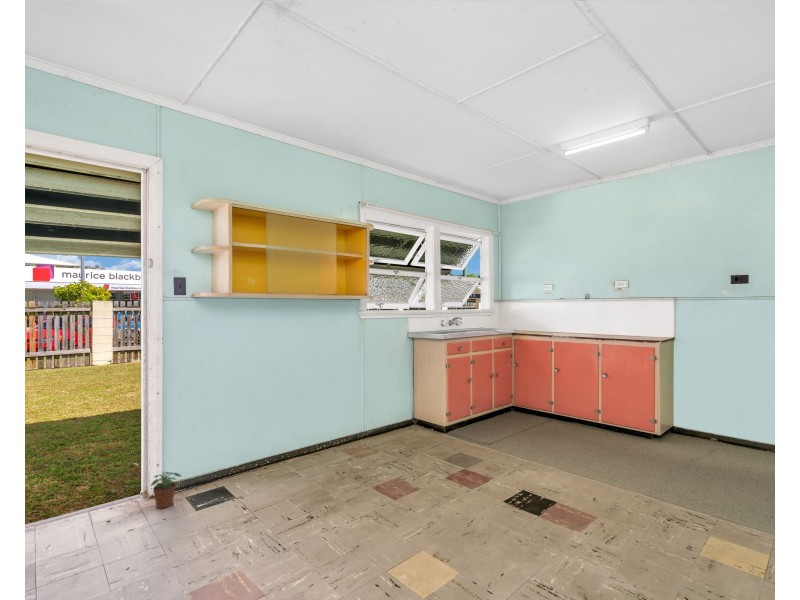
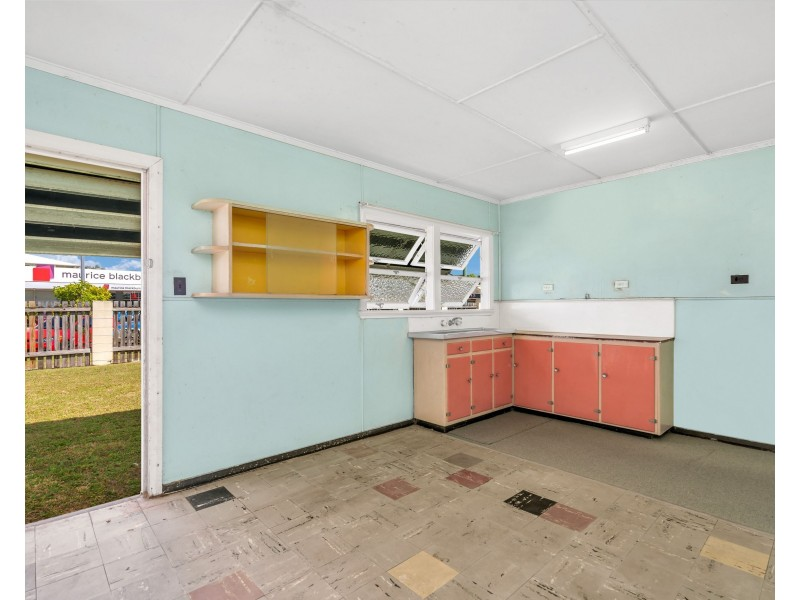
- potted plant (165, 490)
